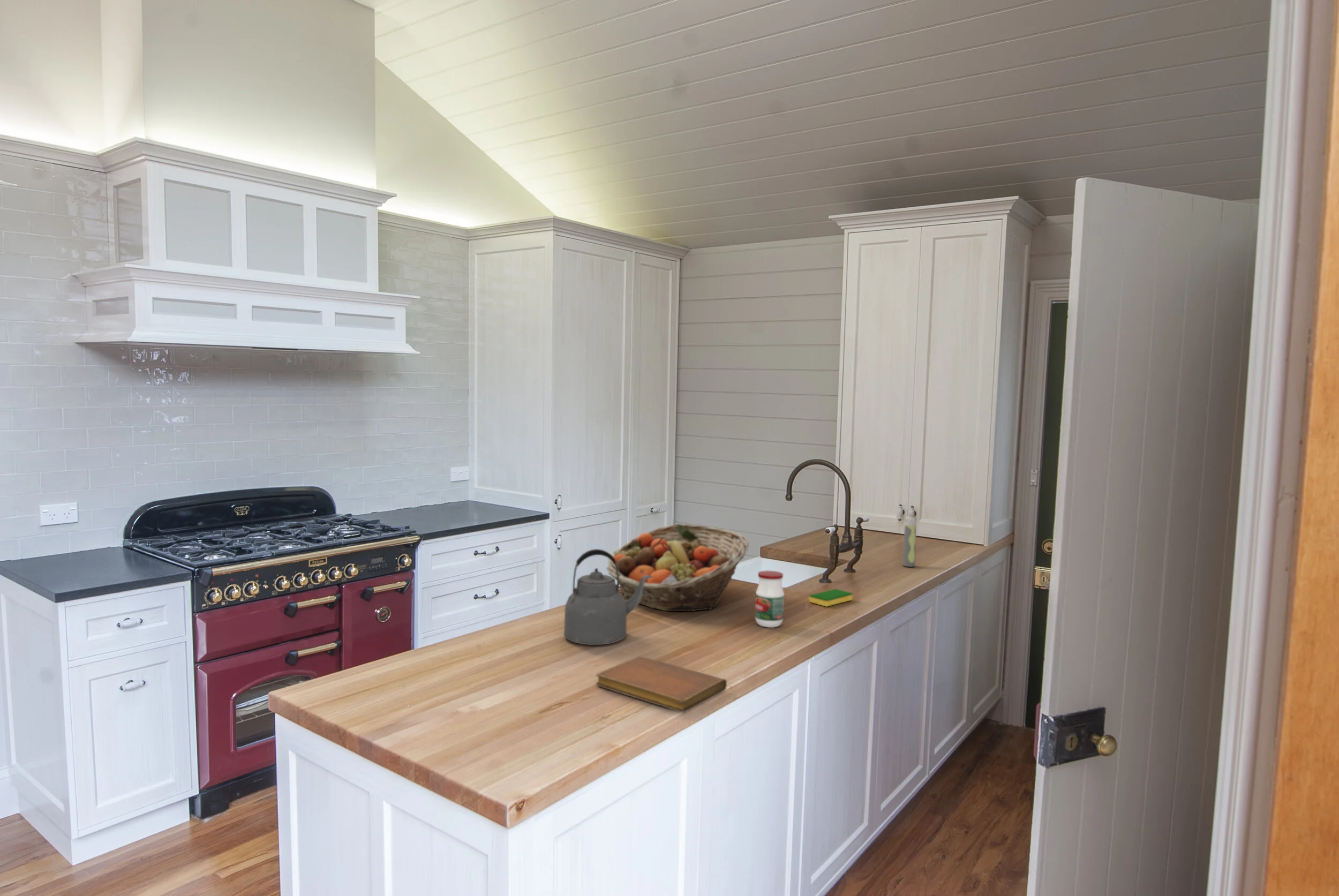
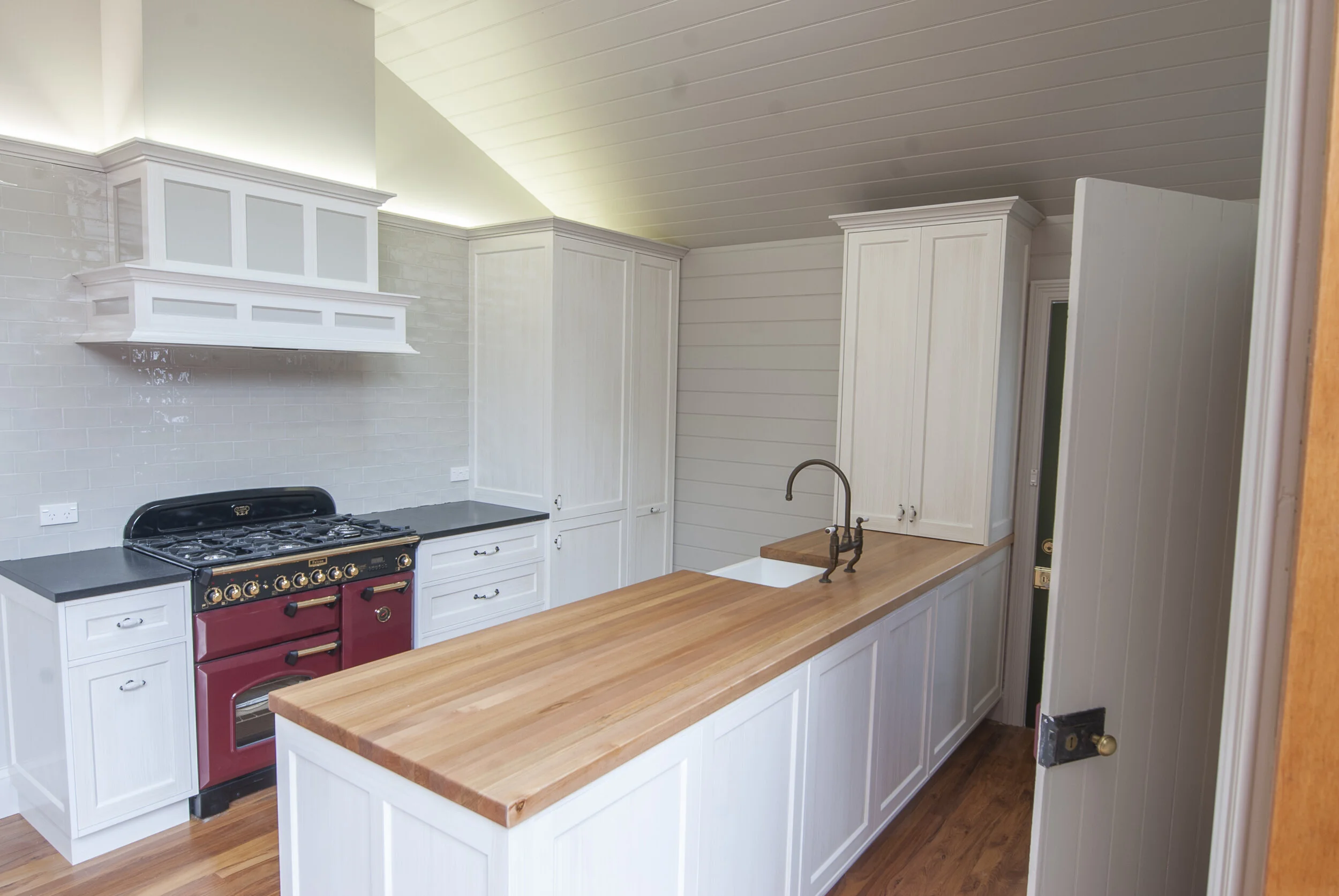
- fruit basket (676, 565)
- dish sponge (831, 597)
- notebook (660, 682)
- jar (770, 599)
- kettle (610, 592)
- spray bottle (909, 541)
